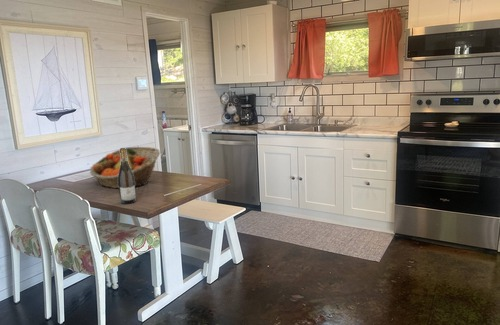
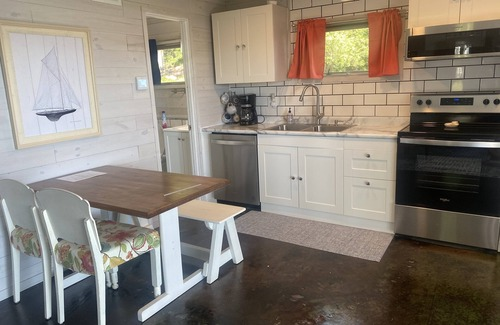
- fruit basket (129, 165)
- wine bottle (125, 175)
